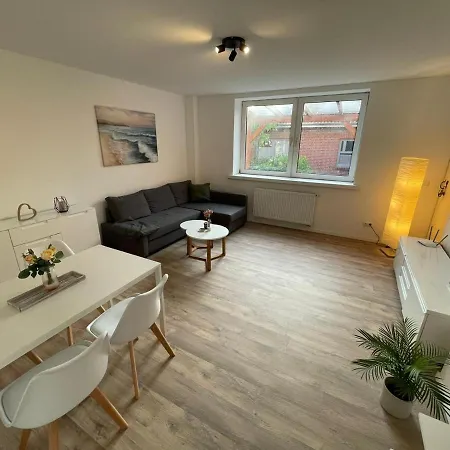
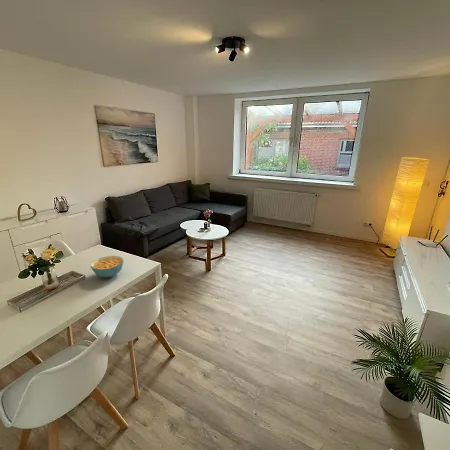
+ cereal bowl (108, 268)
